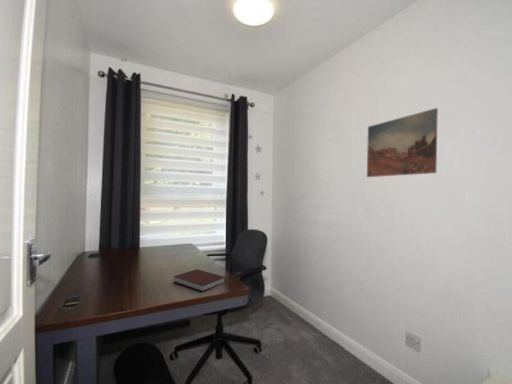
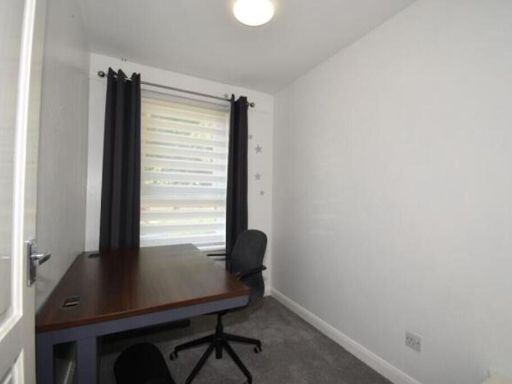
- wall art (397, 146)
- notebook (199, 279)
